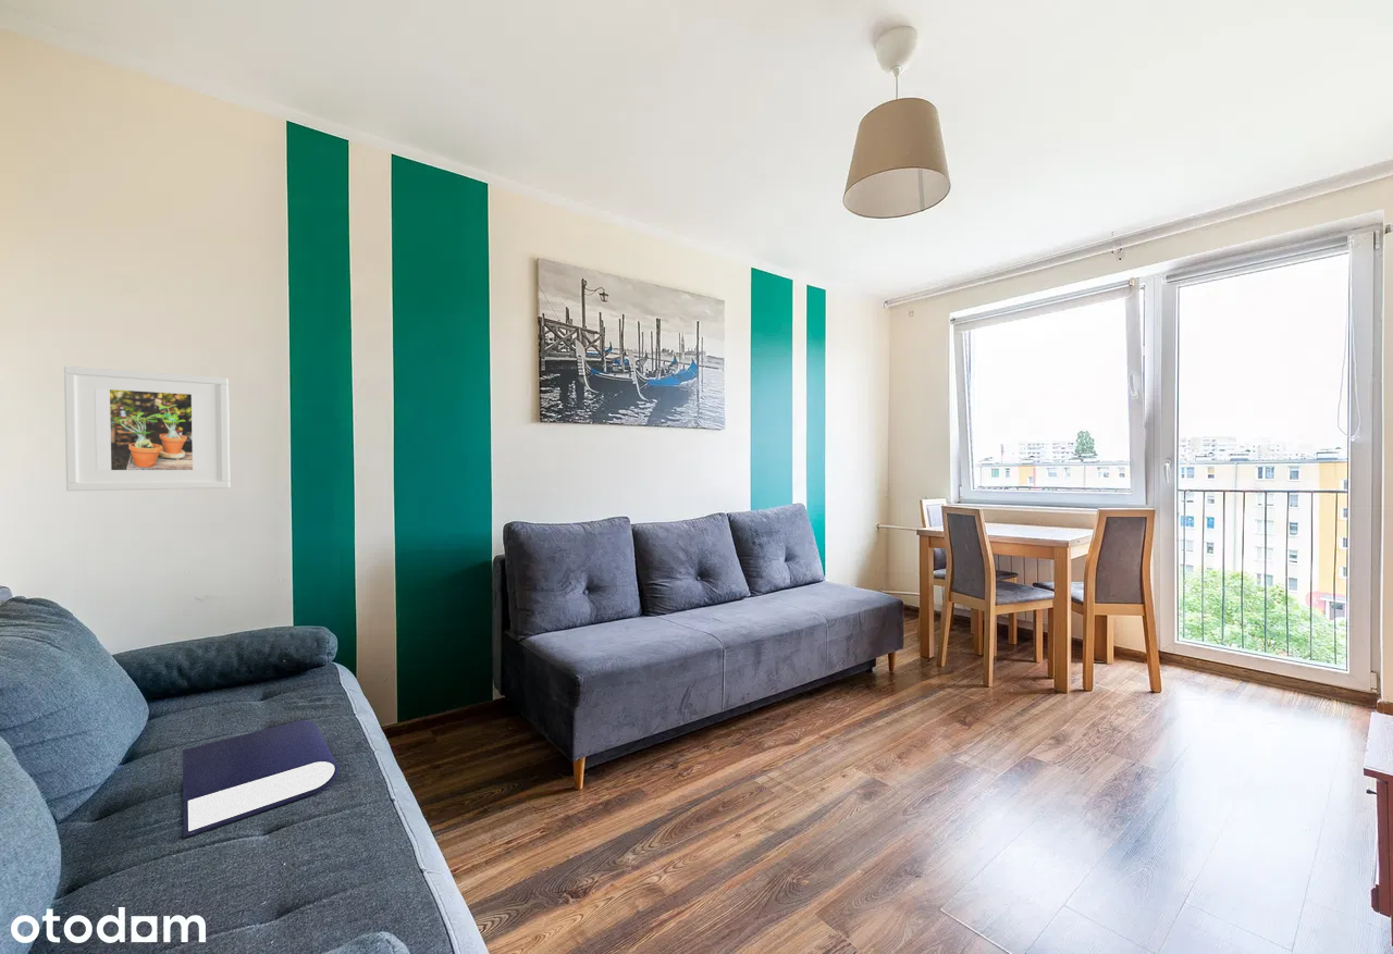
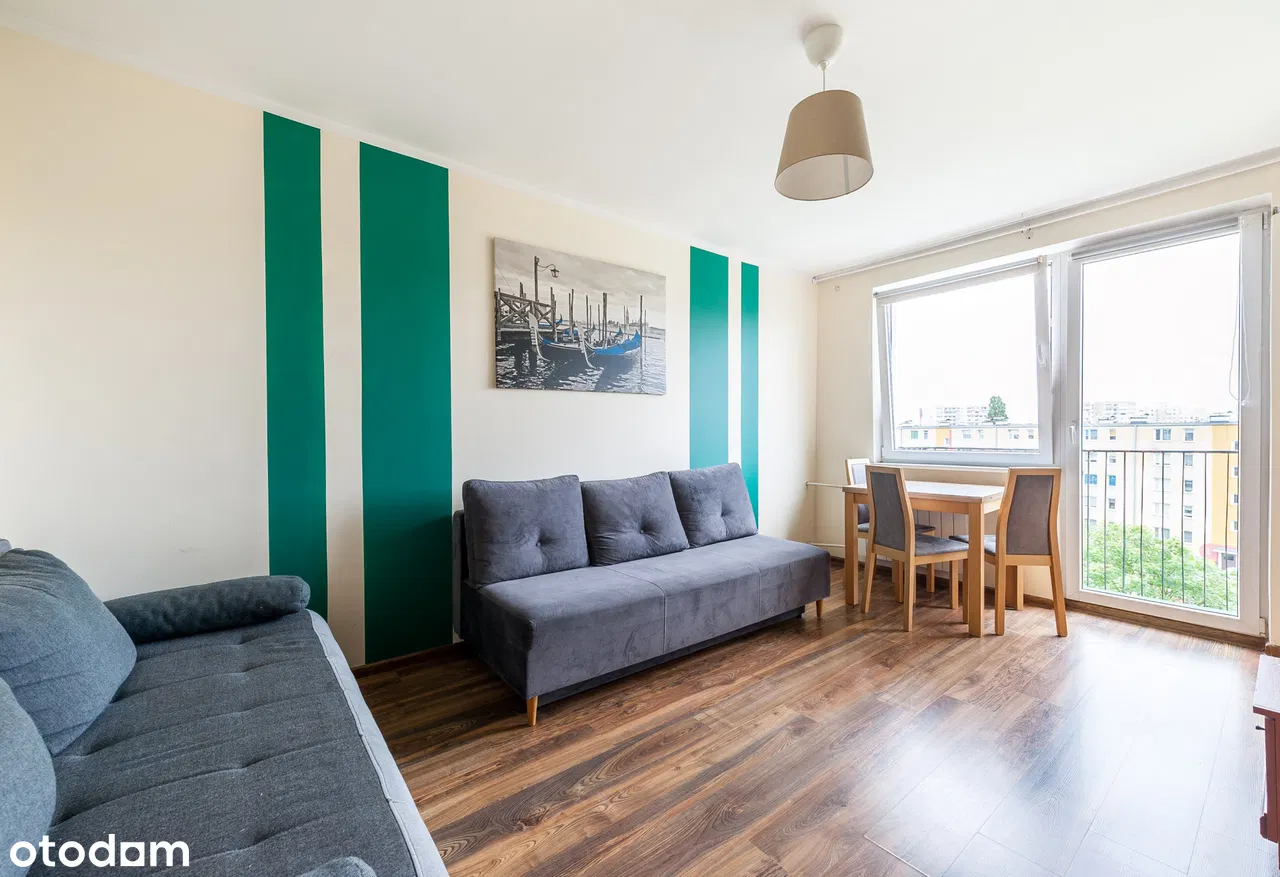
- book (260, 767)
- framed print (152, 431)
